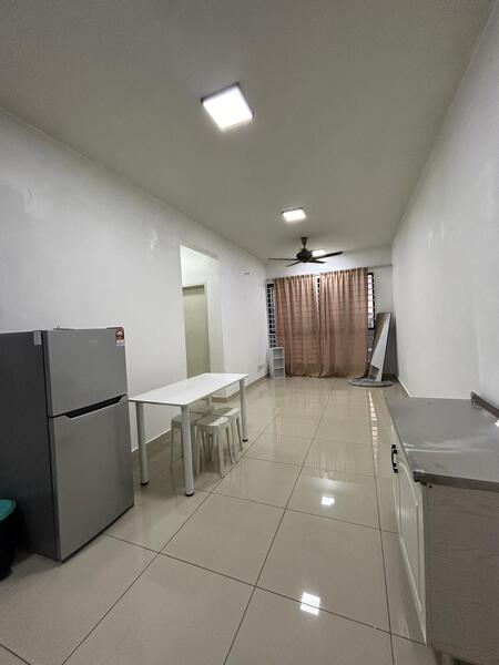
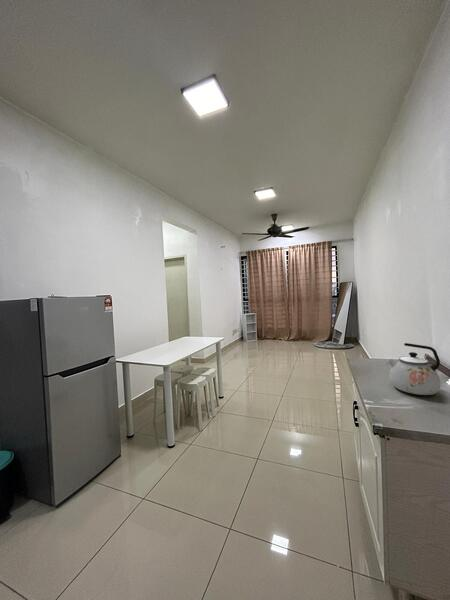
+ kettle (412, 366)
